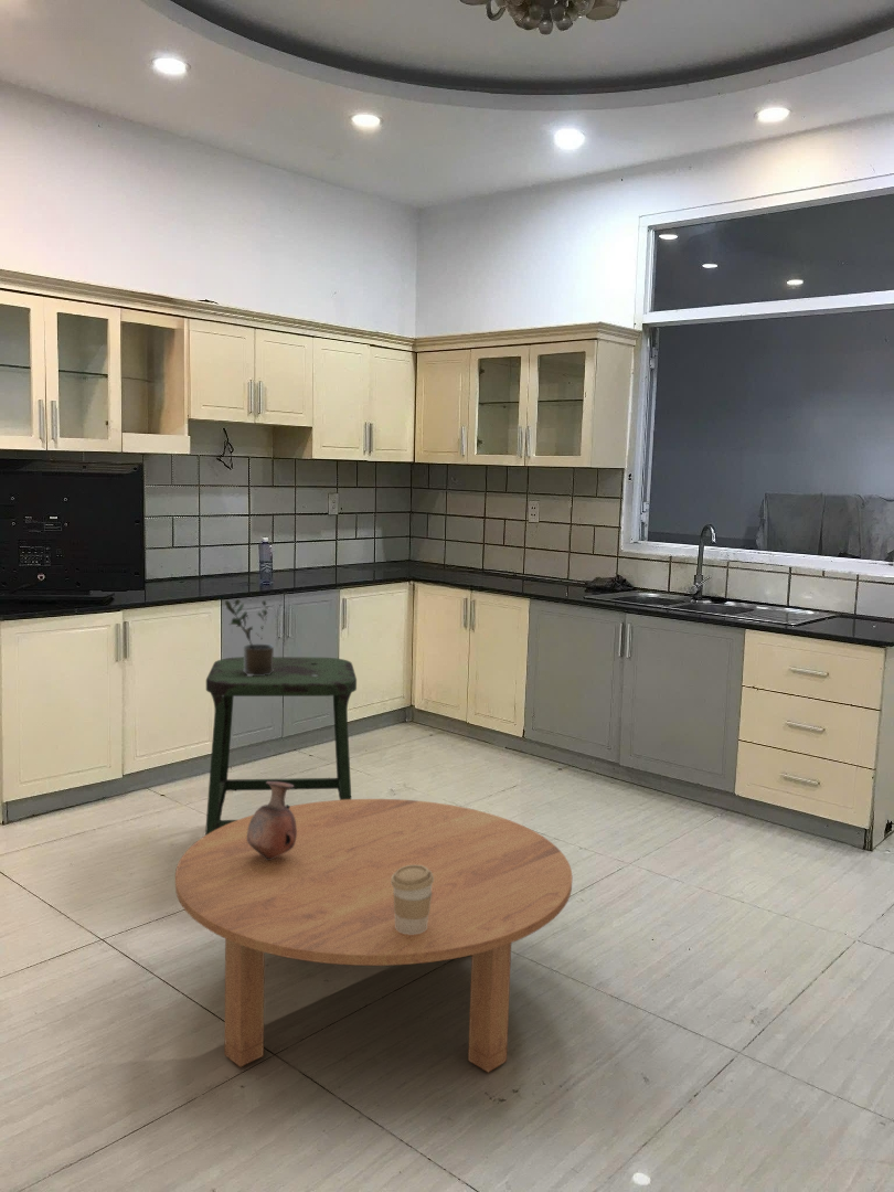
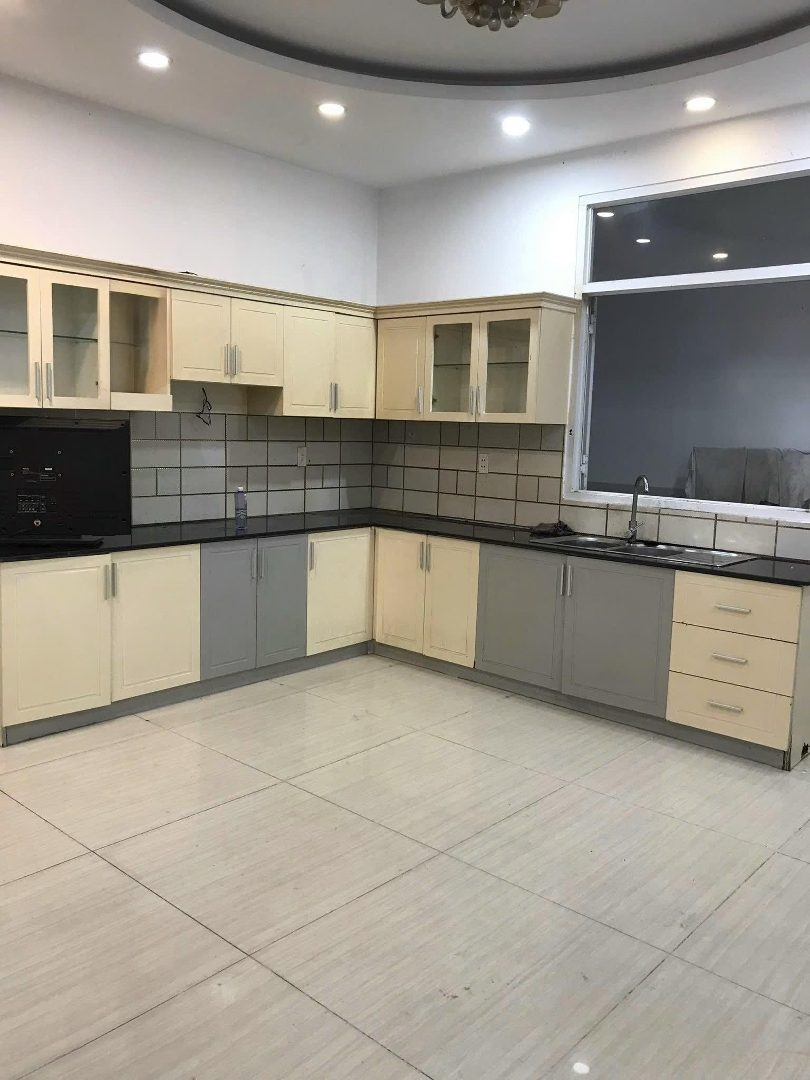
- coffee cup (412, 897)
- stool (281, 779)
- potted plant (249, 636)
- vase (272, 820)
- coffee table (374, 928)
